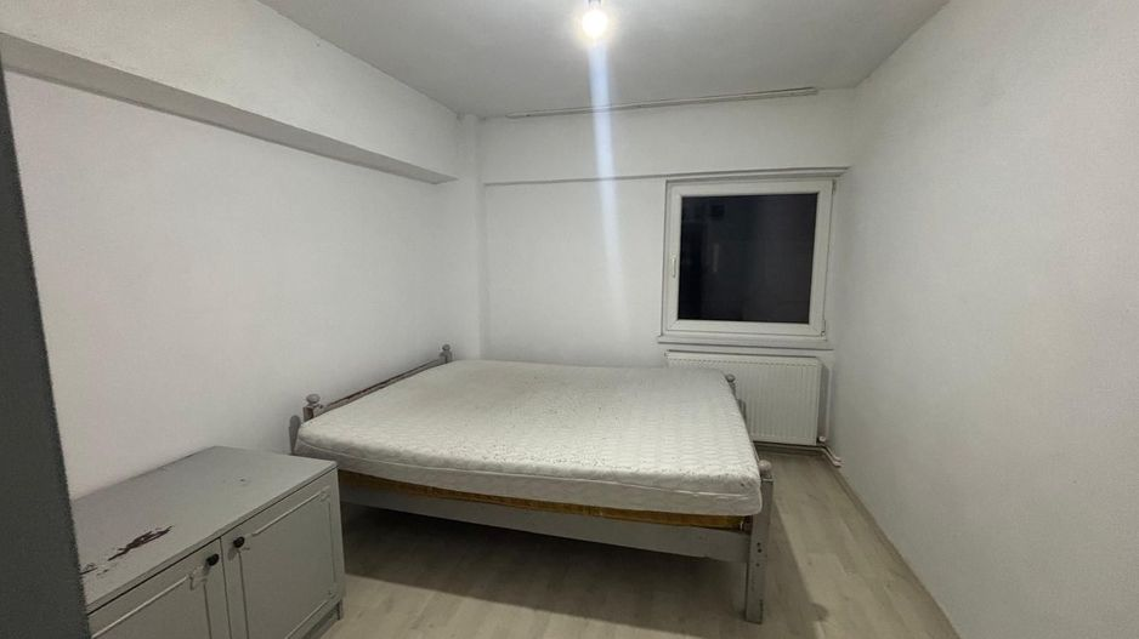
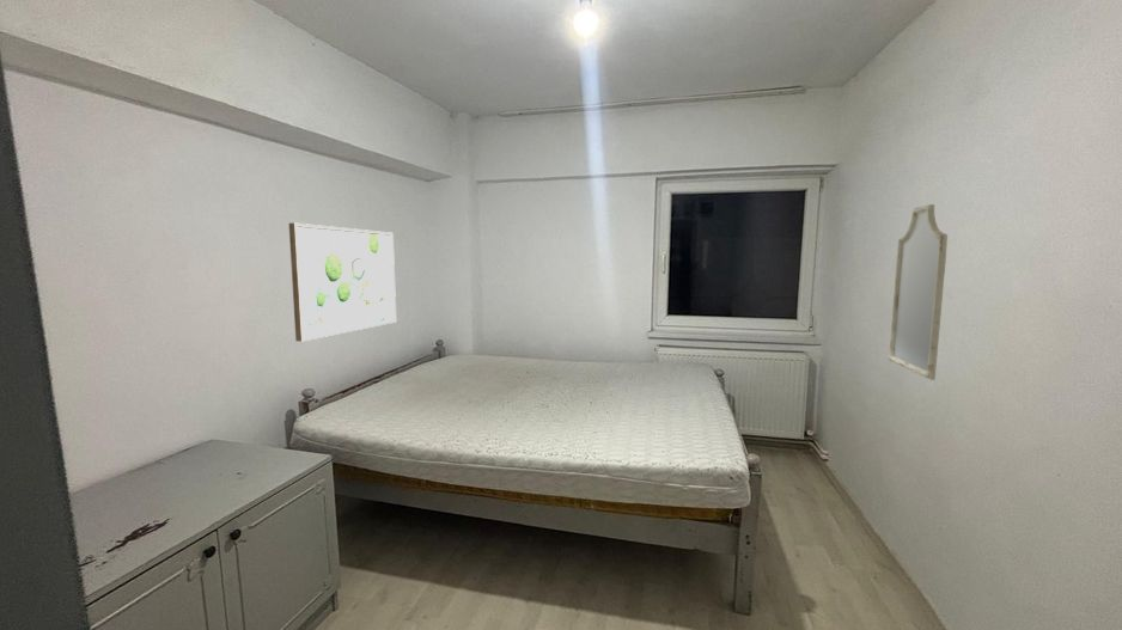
+ wall art (352, 280)
+ home mirror (915, 289)
